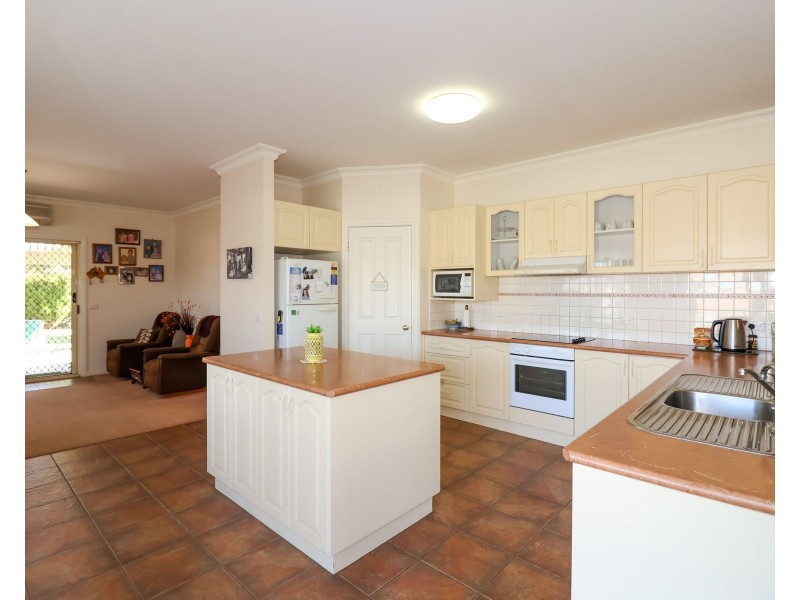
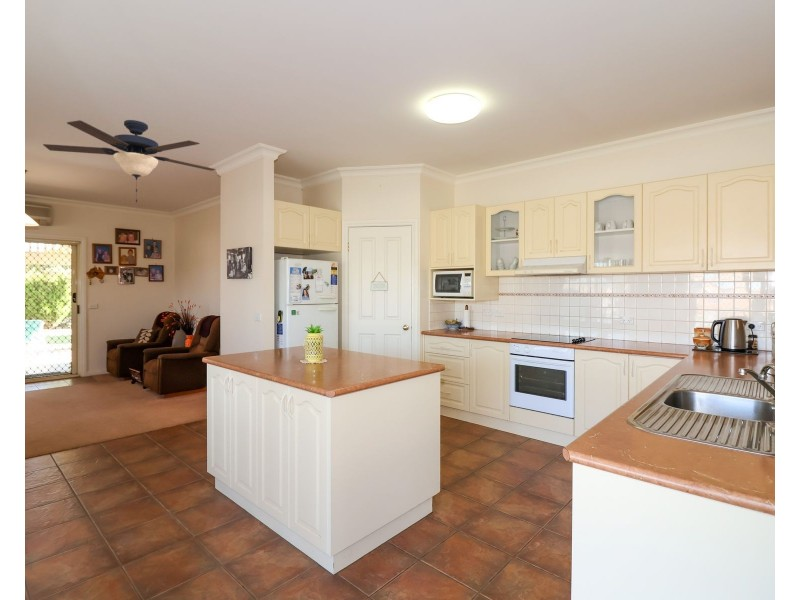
+ ceiling fan (136, 164)
